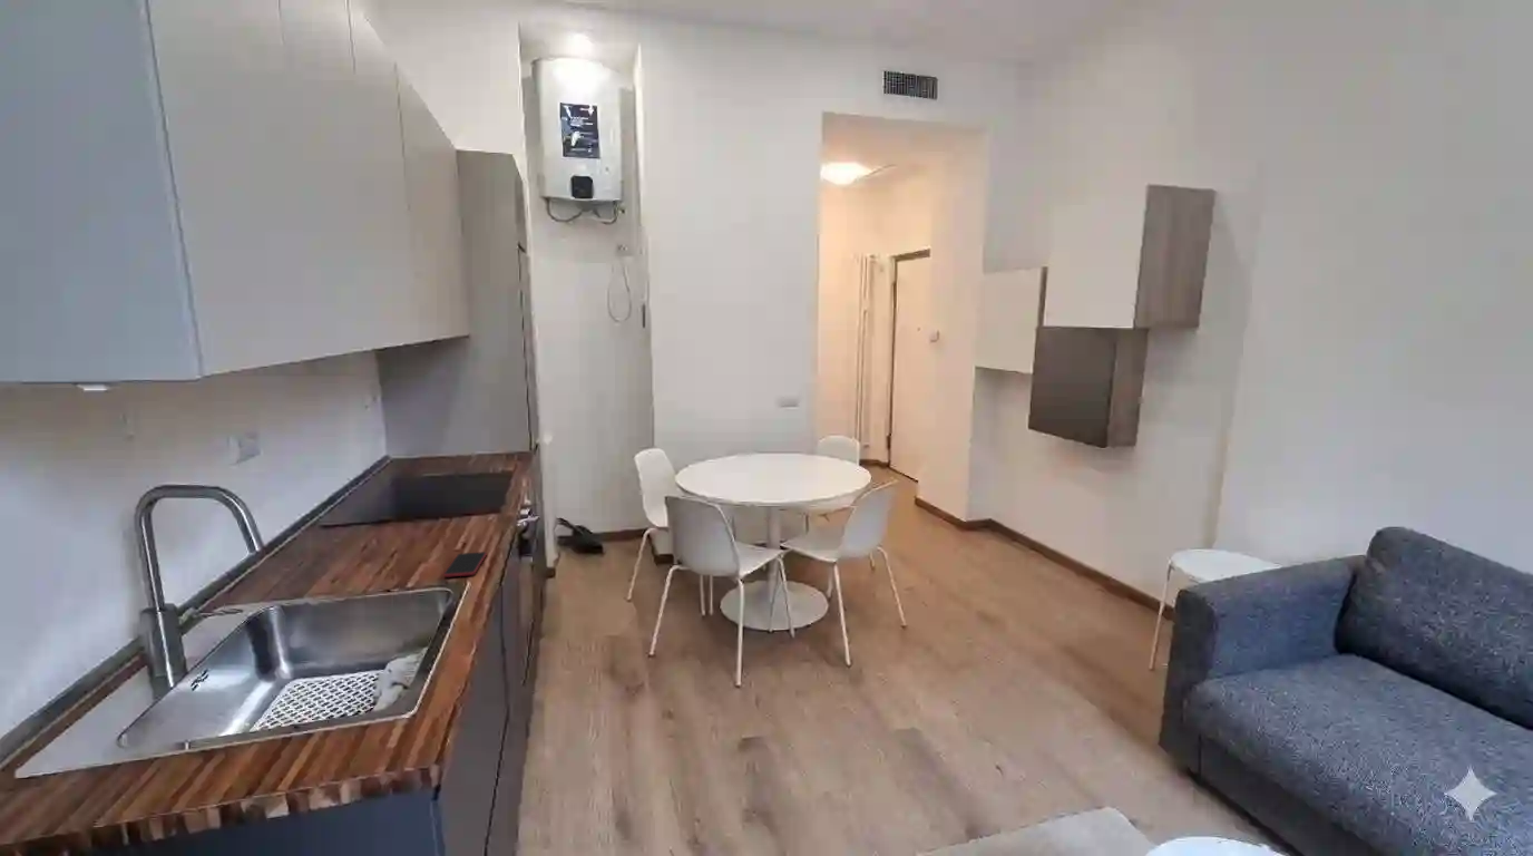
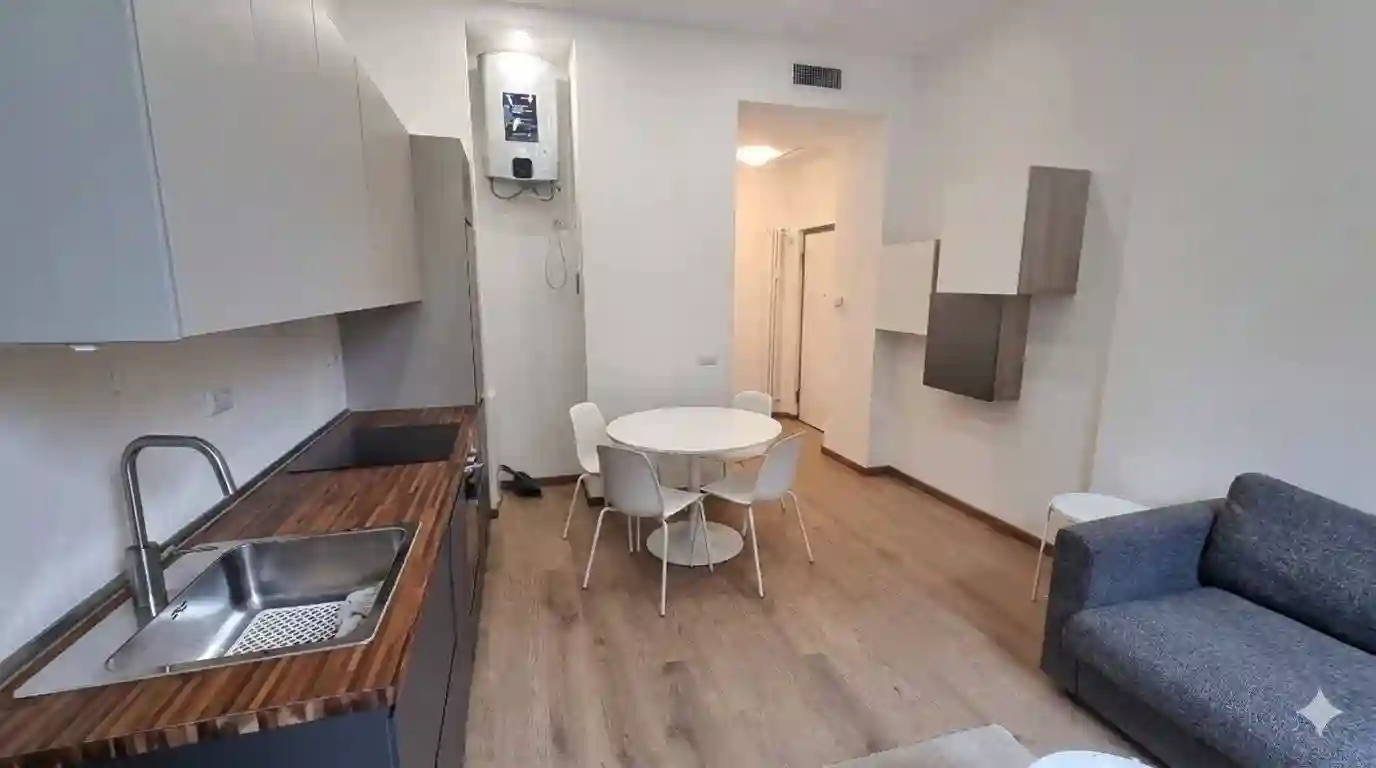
- smartphone (466, 564)
